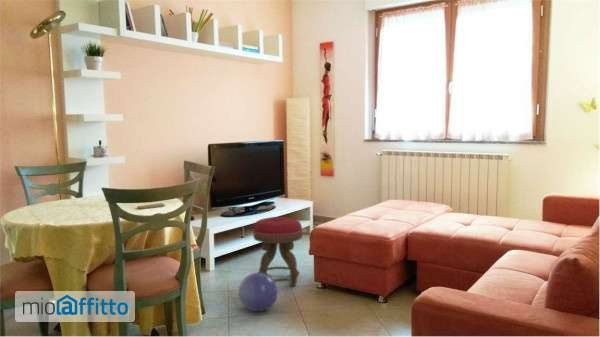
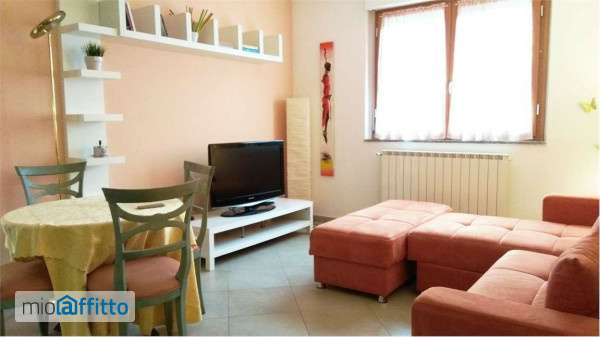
- stool (279, 250)
- ball (258, 291)
